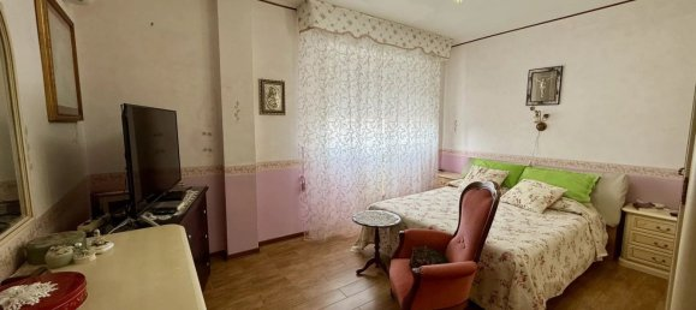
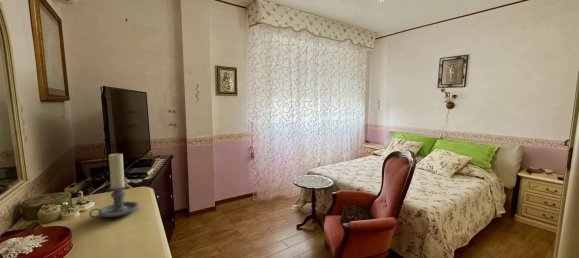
+ candle holder (113, 183)
